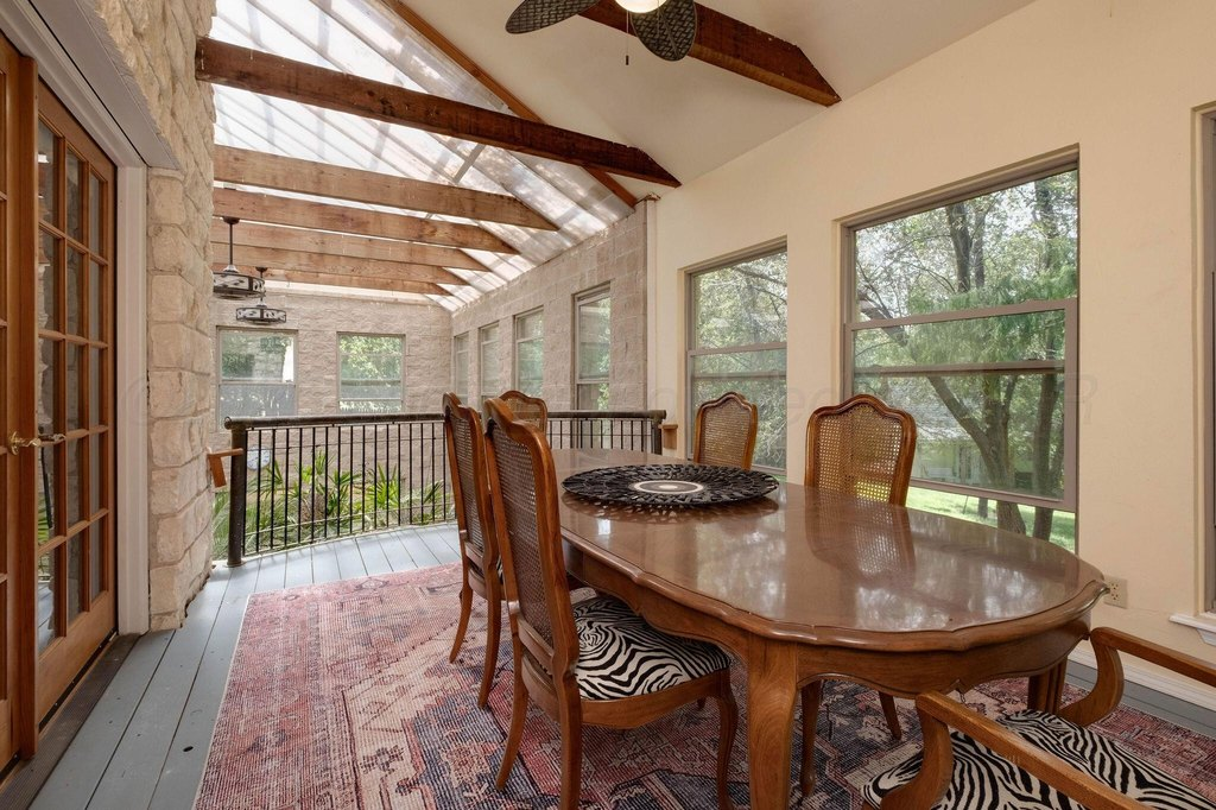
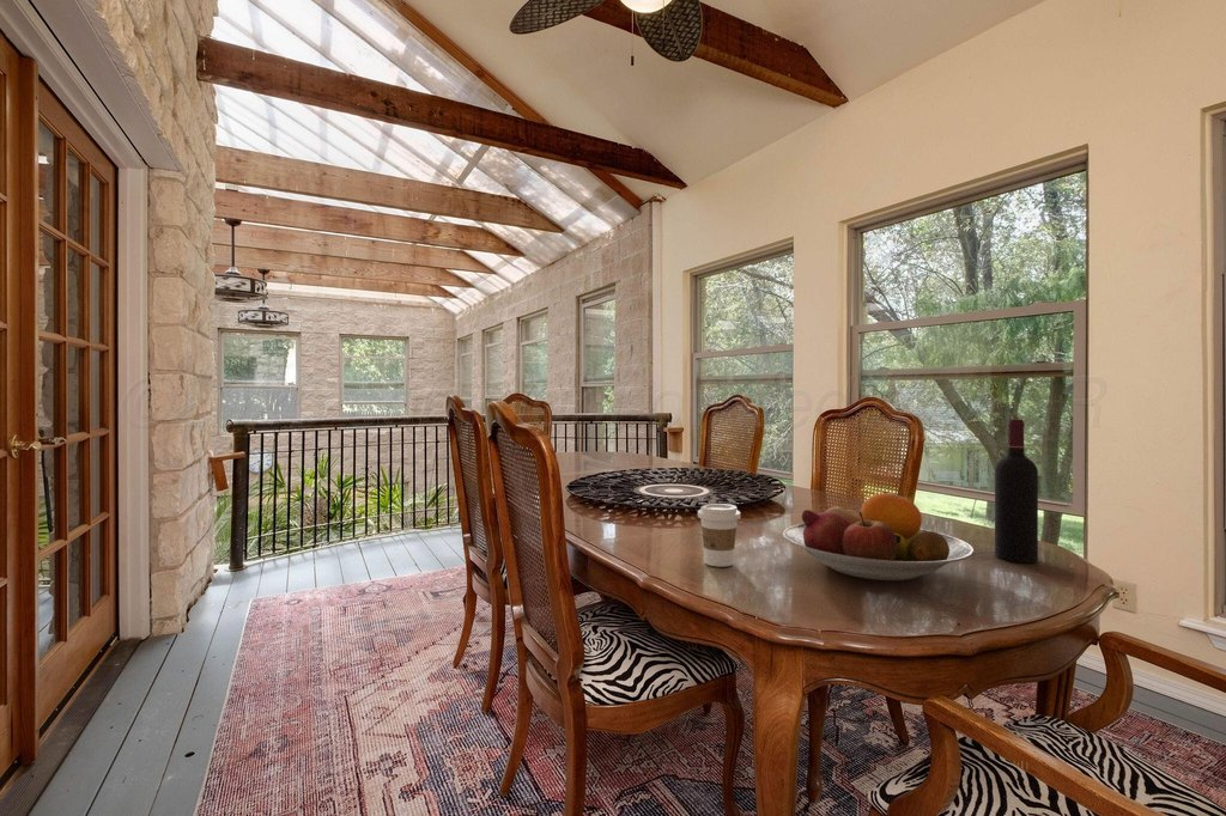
+ coffee cup (718, 534)
+ wine bottle (1015, 488)
+ fruit bowl (872, 531)
